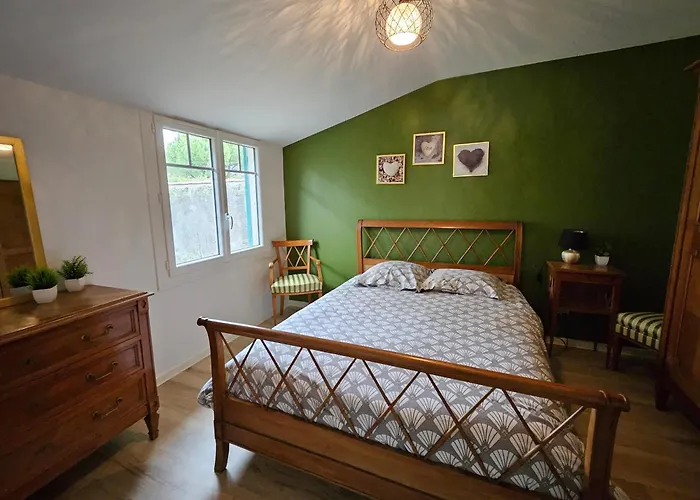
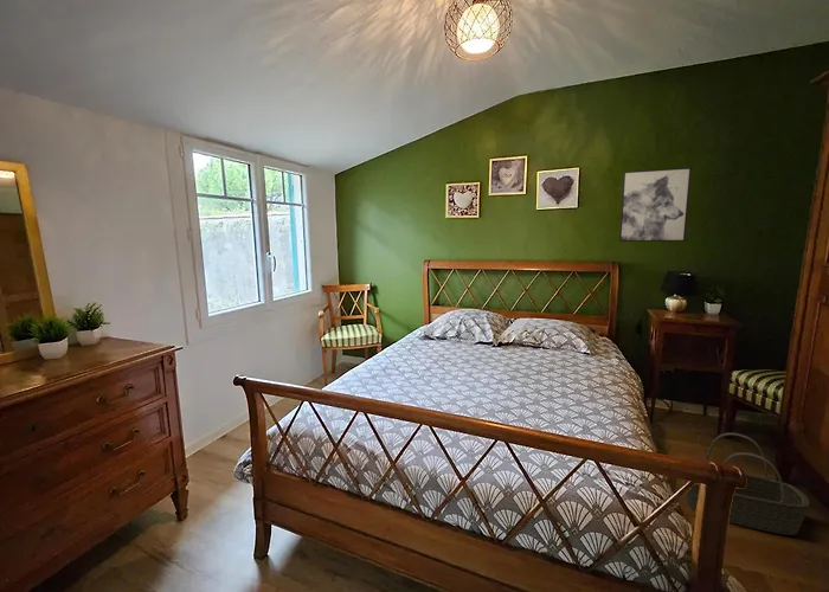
+ basket (746, 476)
+ wall art (654, 206)
